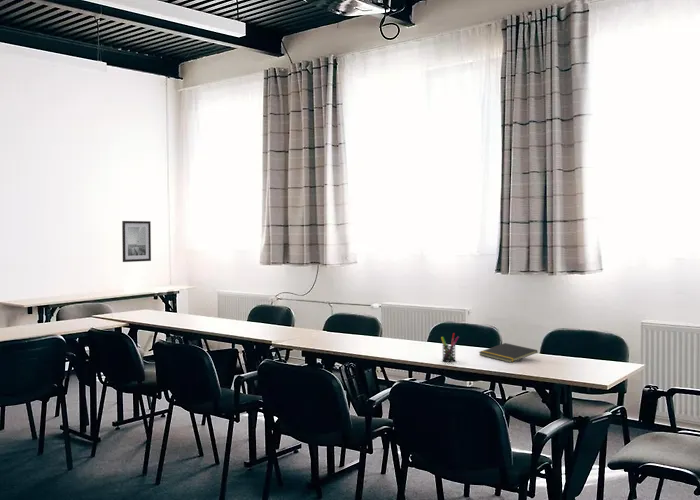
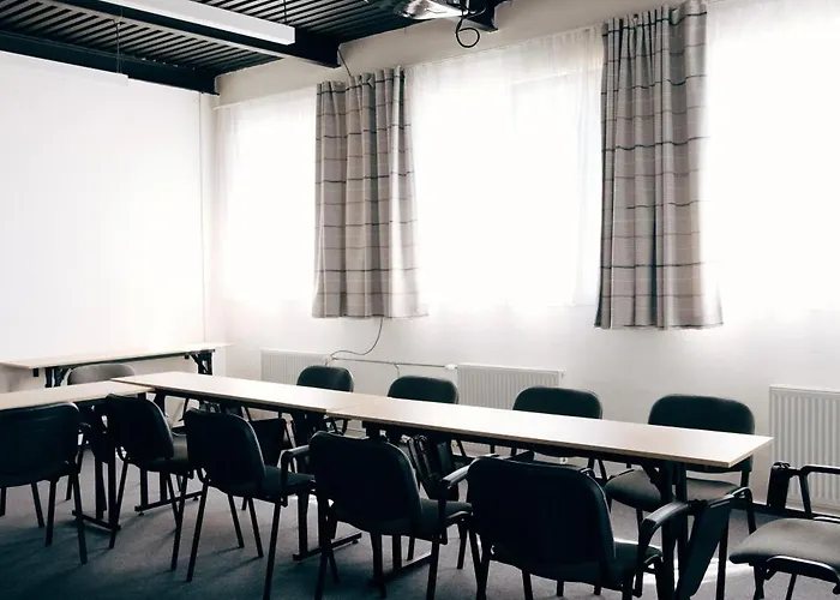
- pen holder (448, 346)
- notepad (507, 352)
- wall art (136, 241)
